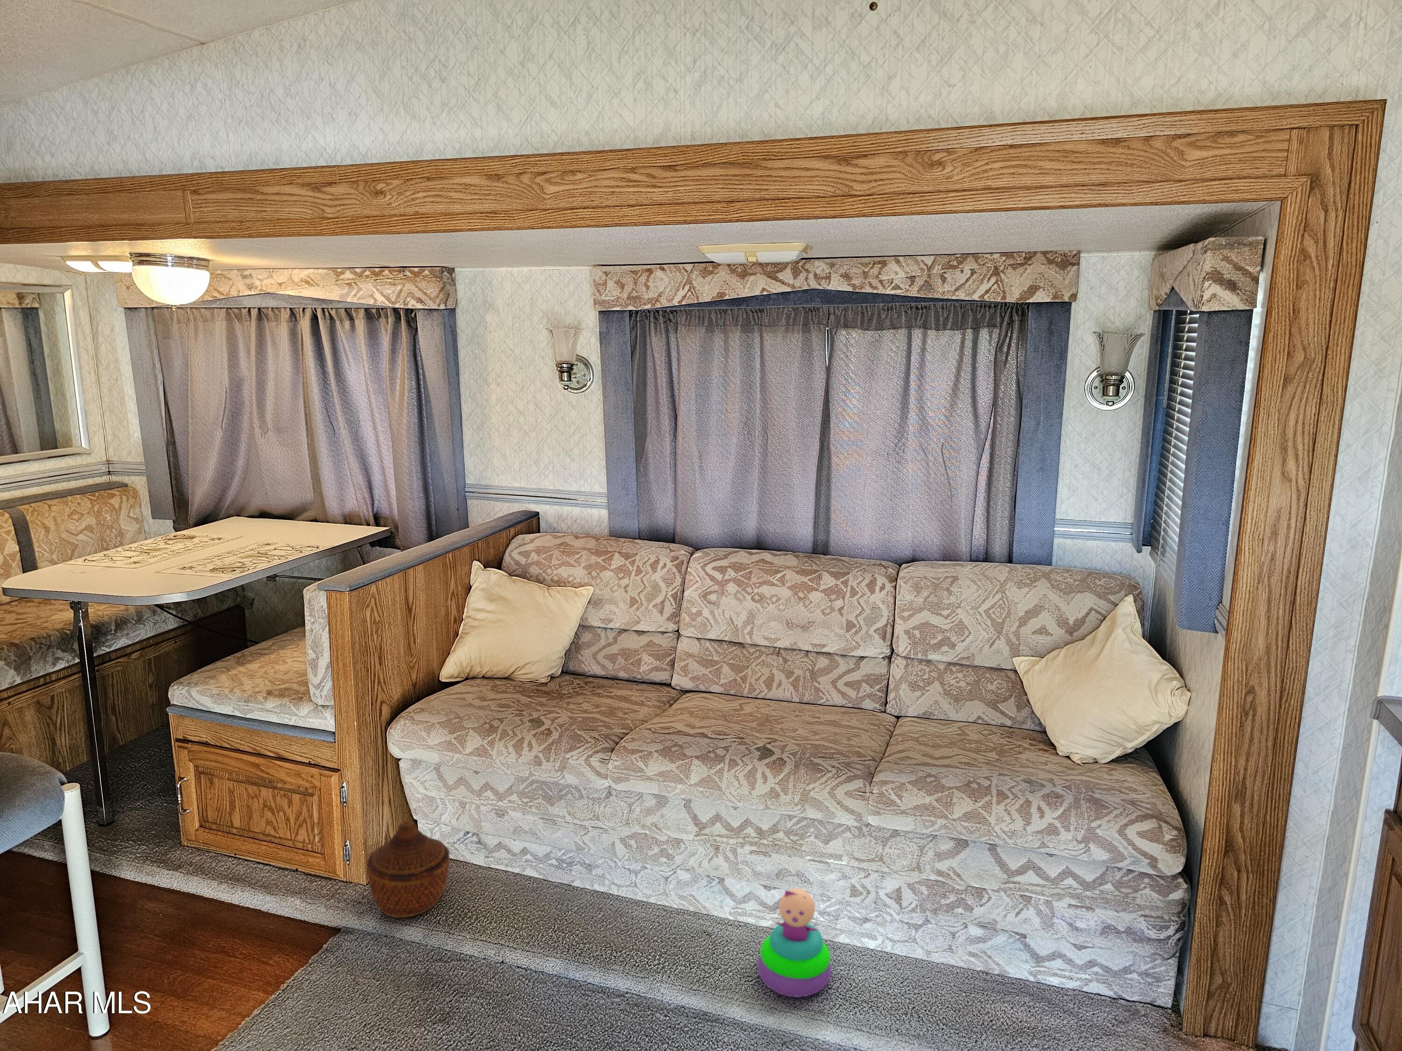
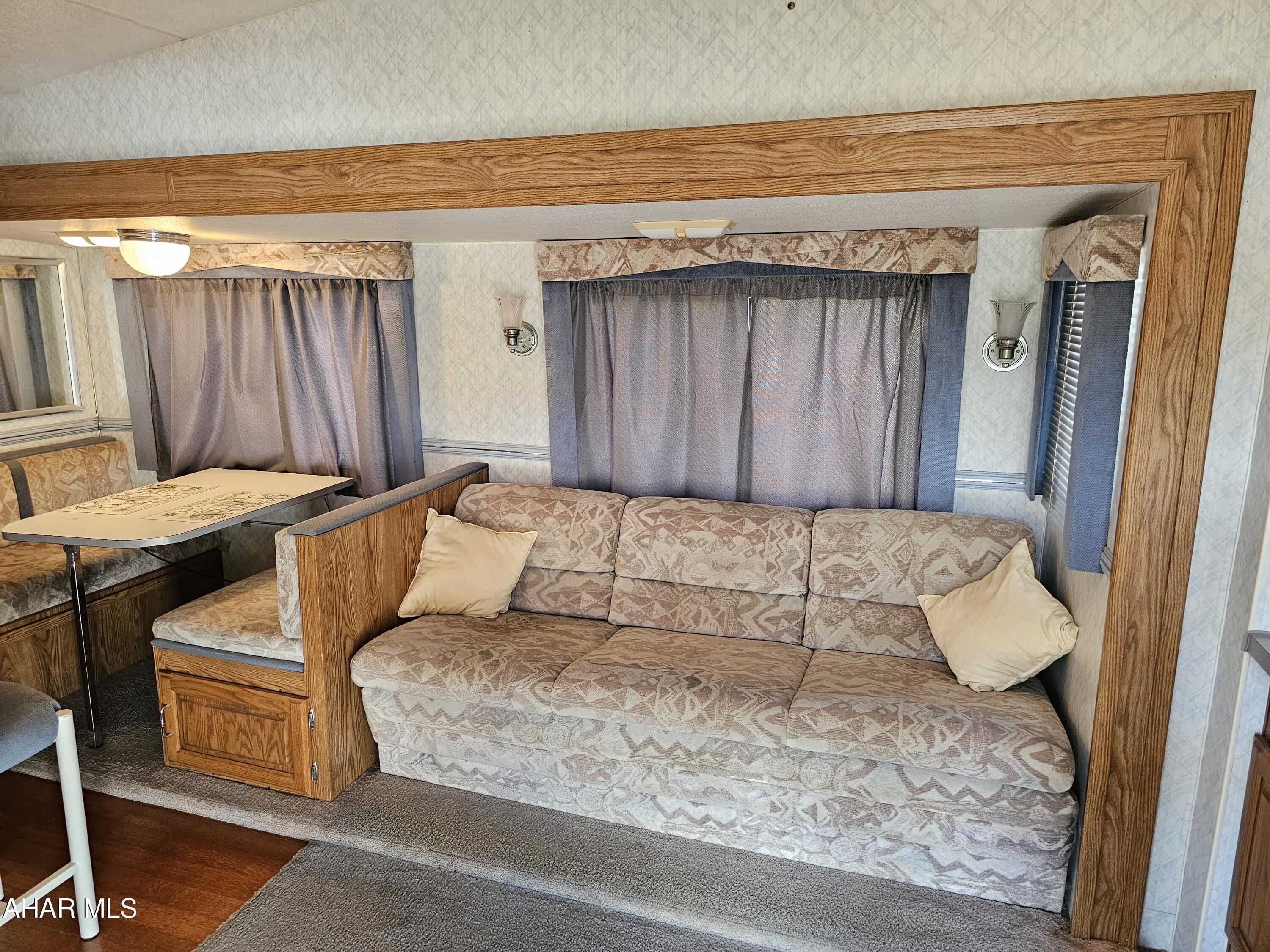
- woven basket (408, 862)
- stacking toy (795, 933)
